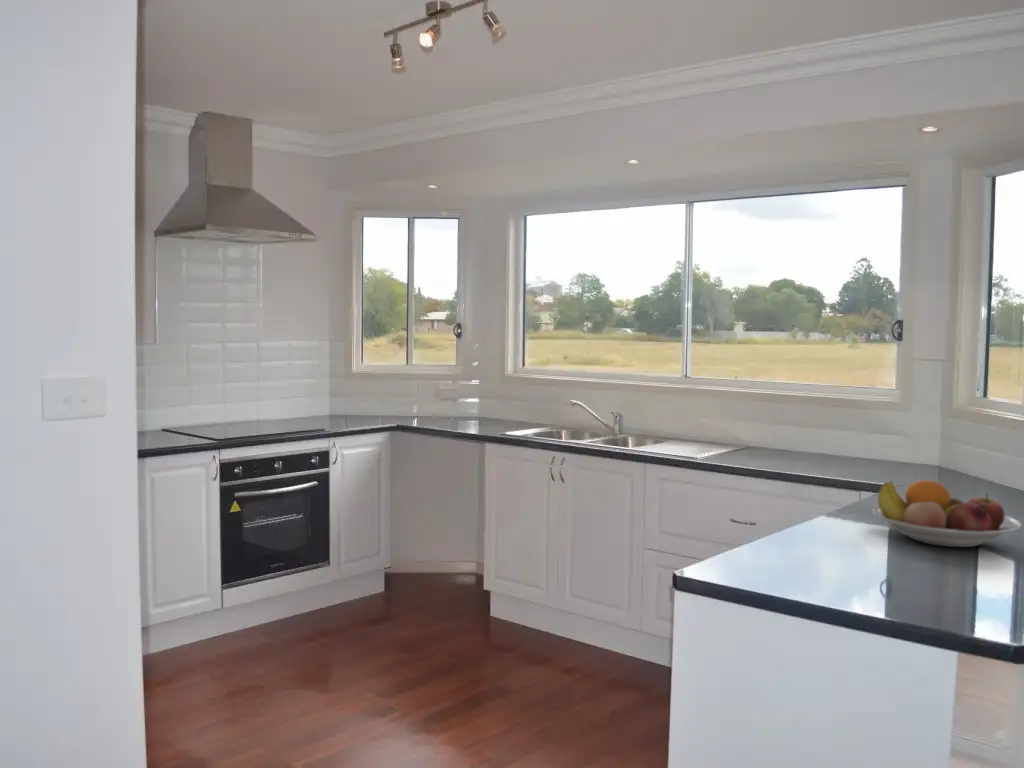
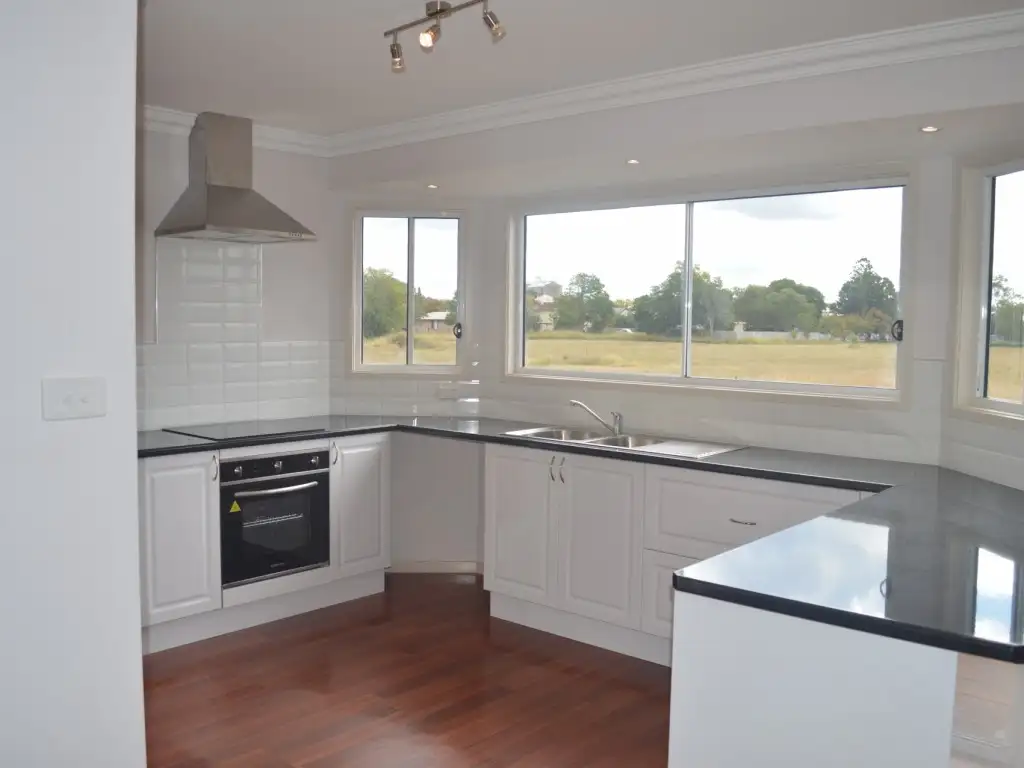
- fruit bowl (944, 511)
